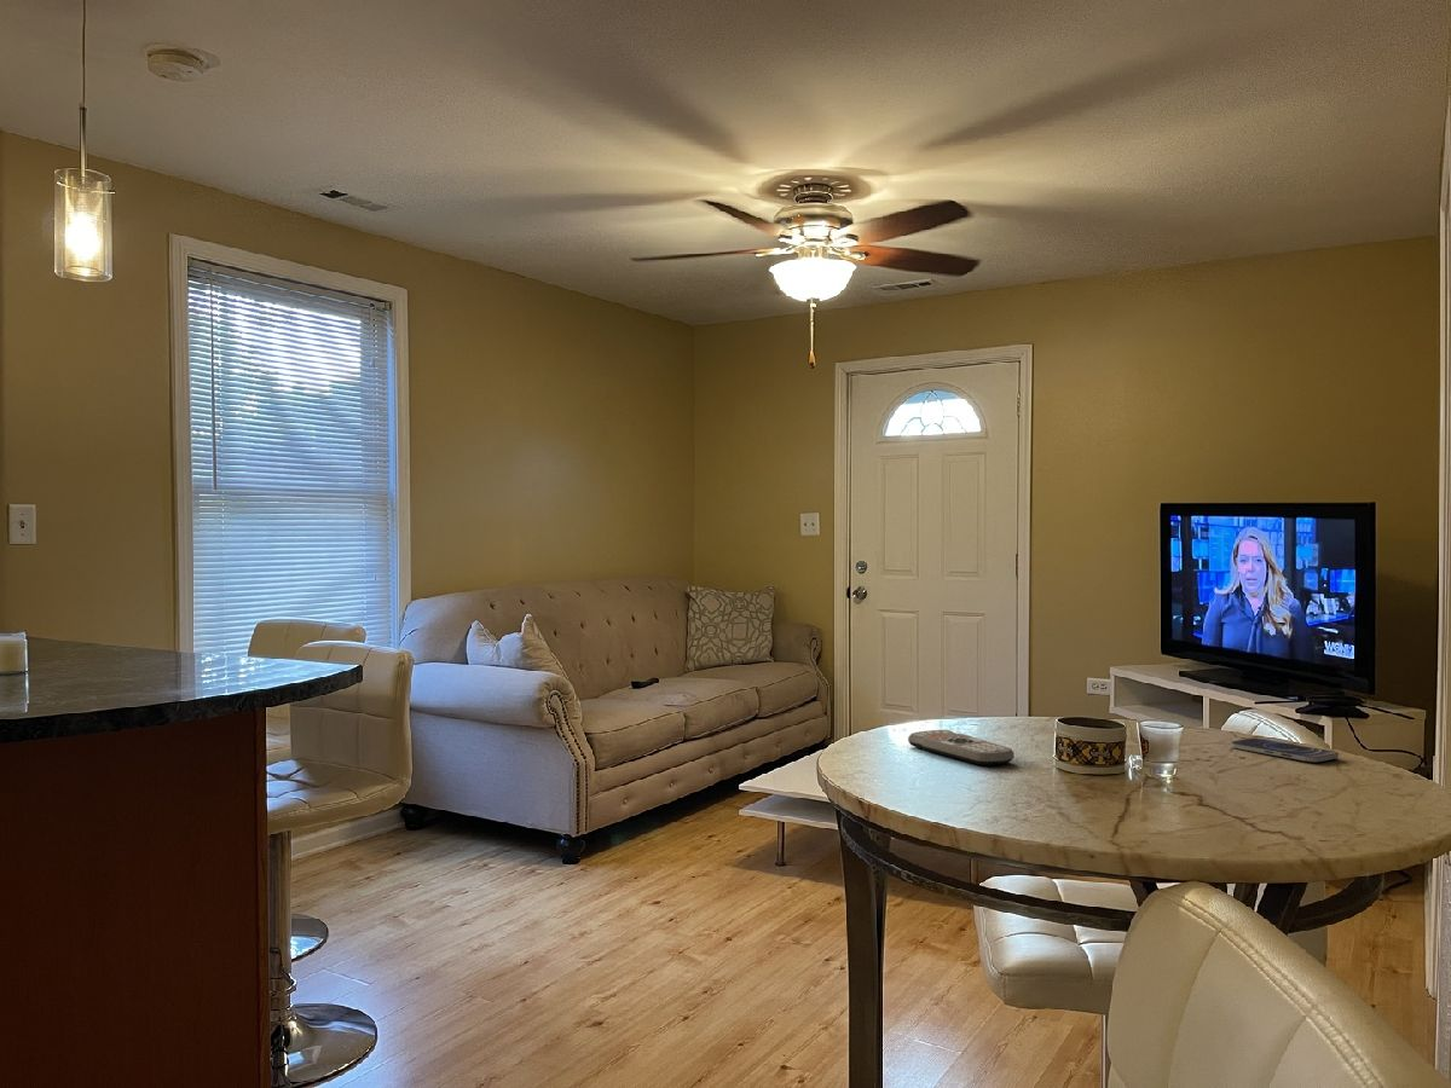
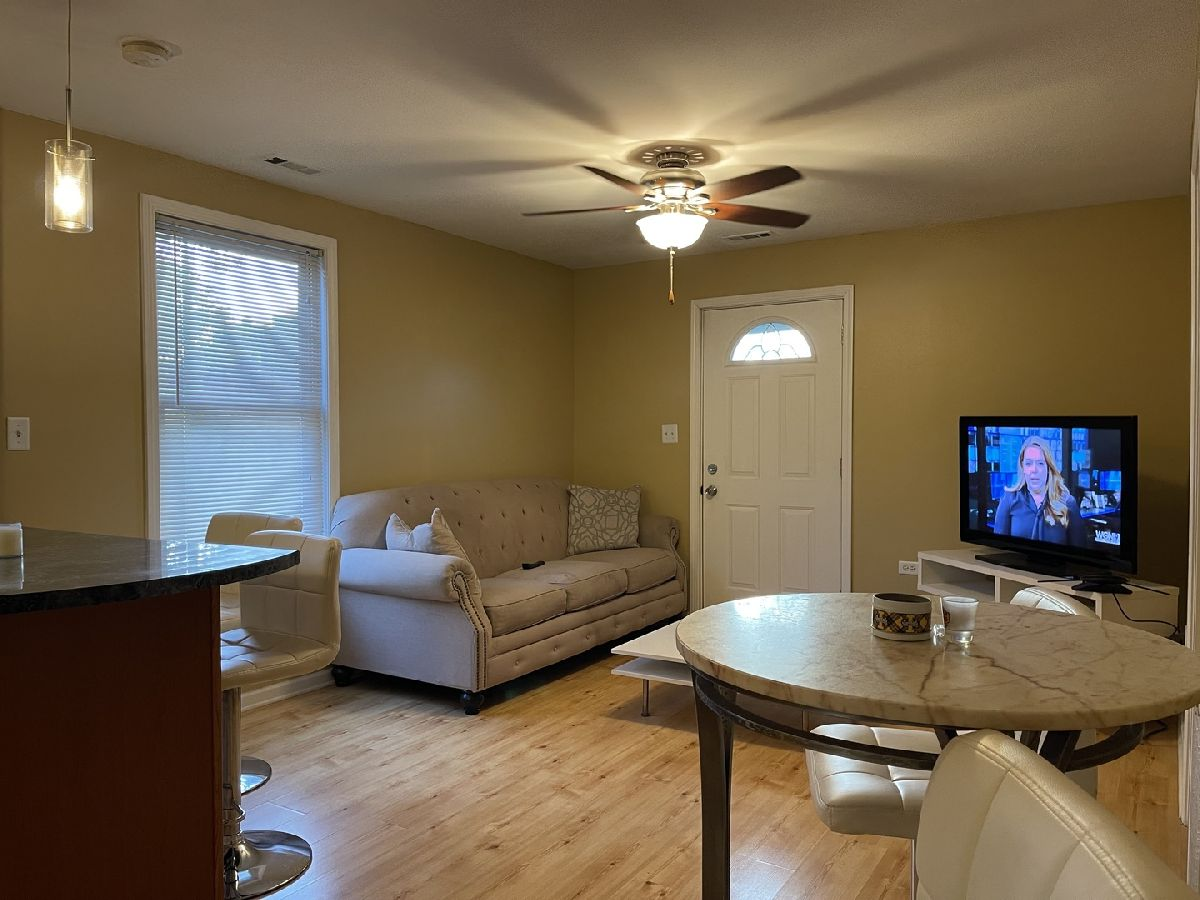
- smartphone (1283, 750)
- remote control (961, 747)
